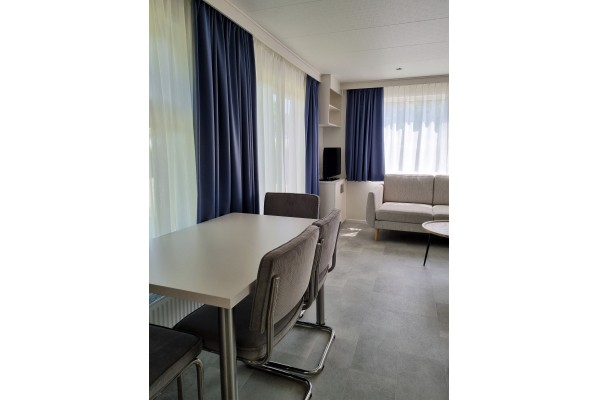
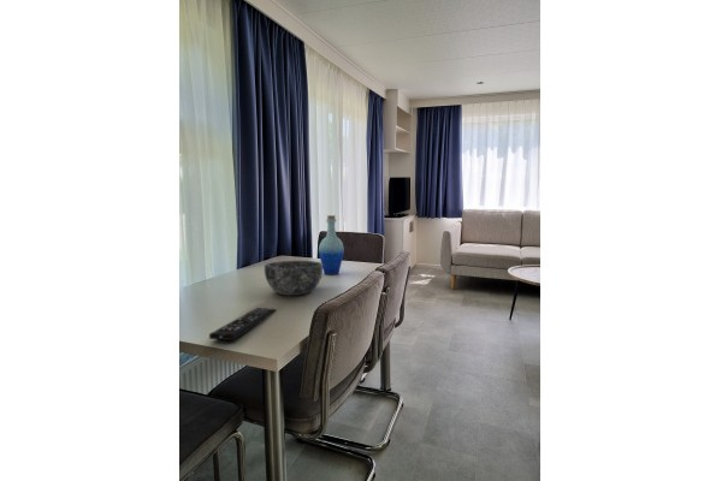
+ bottle (331, 244)
+ remote control (245, 321)
+ bowl (294, 278)
